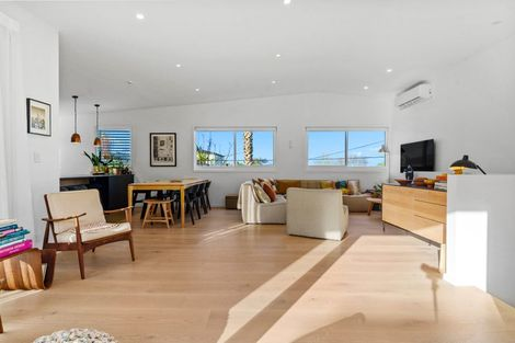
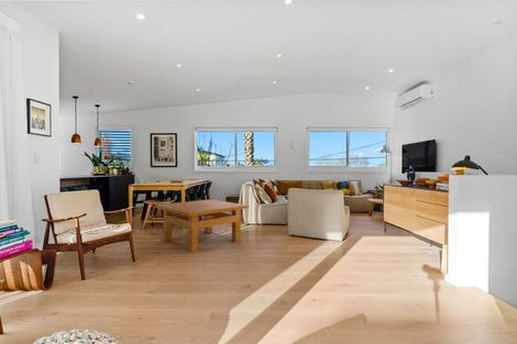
+ table (201, 222)
